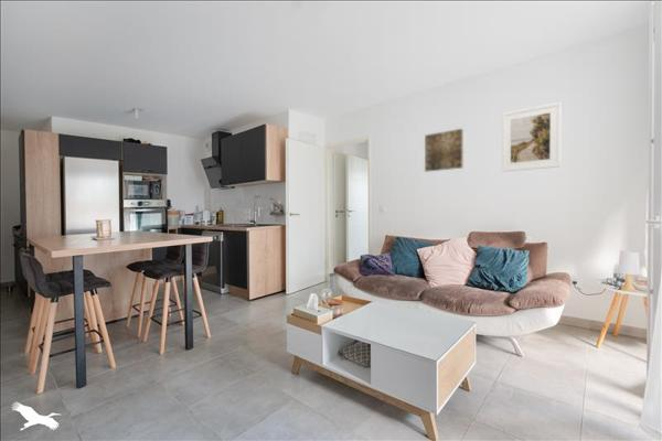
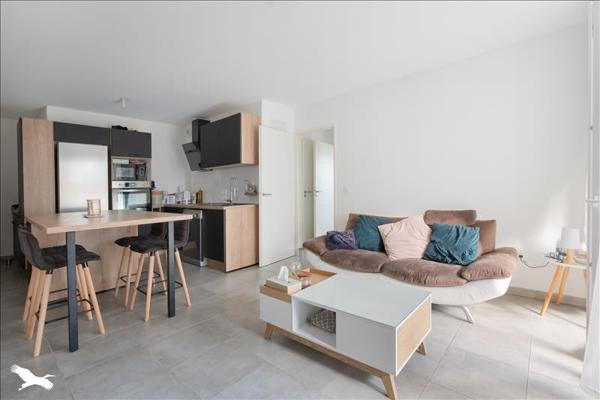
- wall art (442, 151)
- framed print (530, 139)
